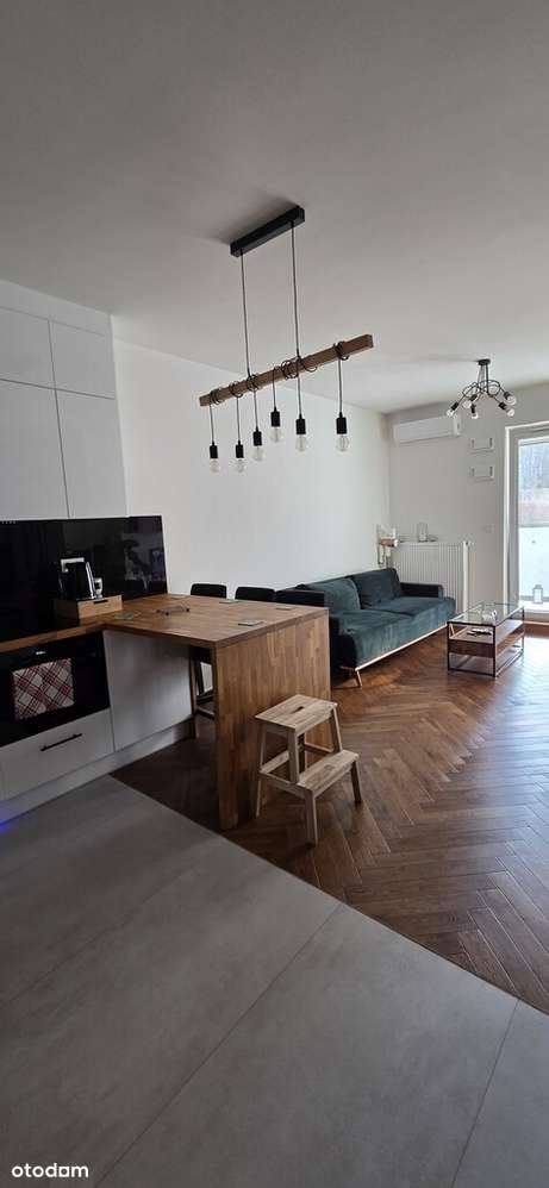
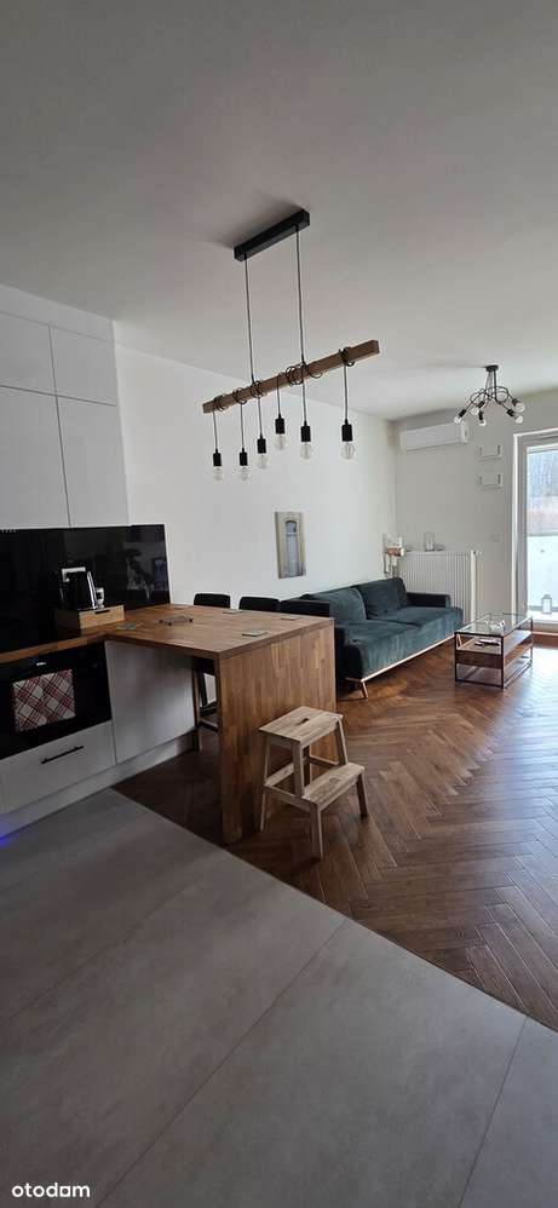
+ wall art (290, 545)
